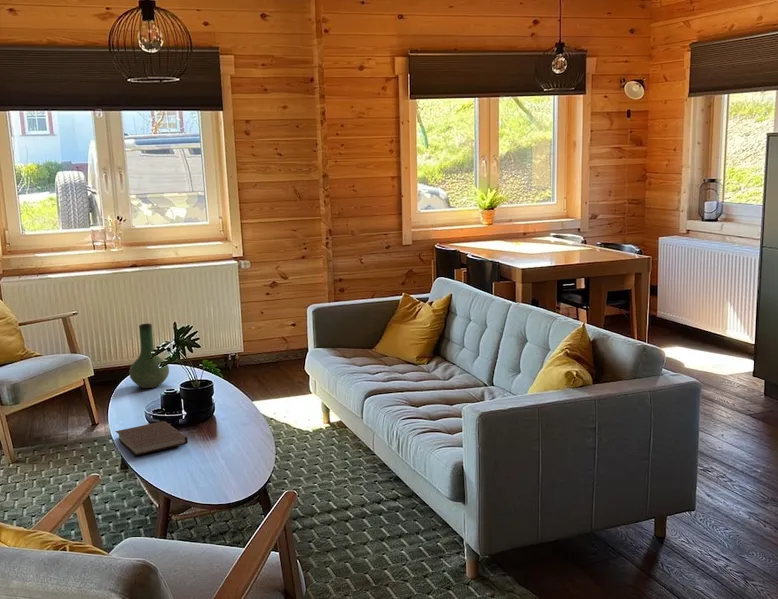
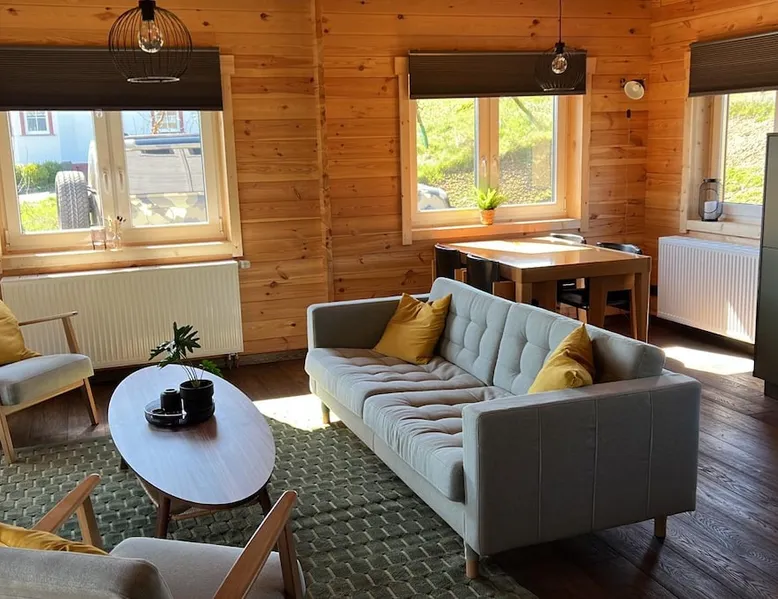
- notebook (151, 437)
- vase (147, 355)
